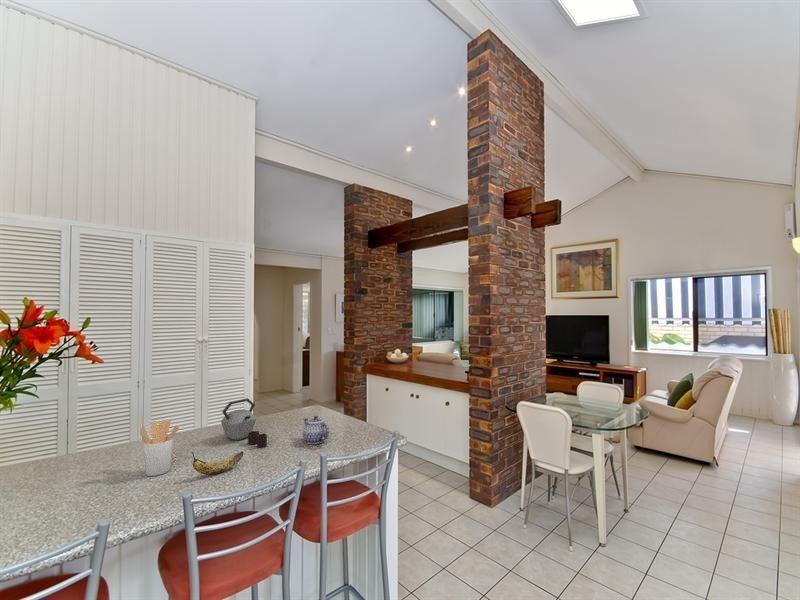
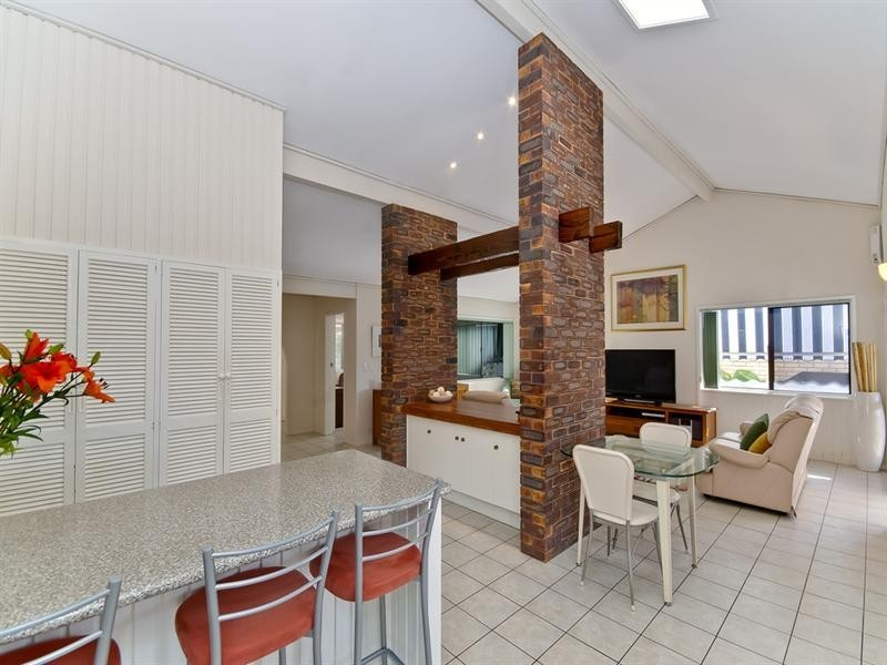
- utensil holder (158, 445)
- kettle (247, 421)
- banana (220, 461)
- teapot (315, 428)
